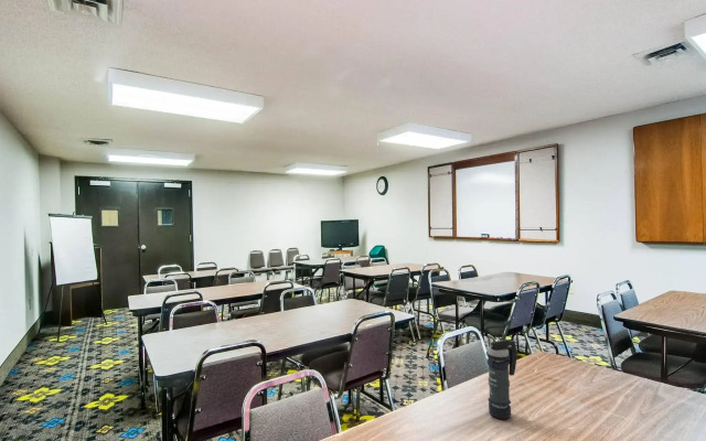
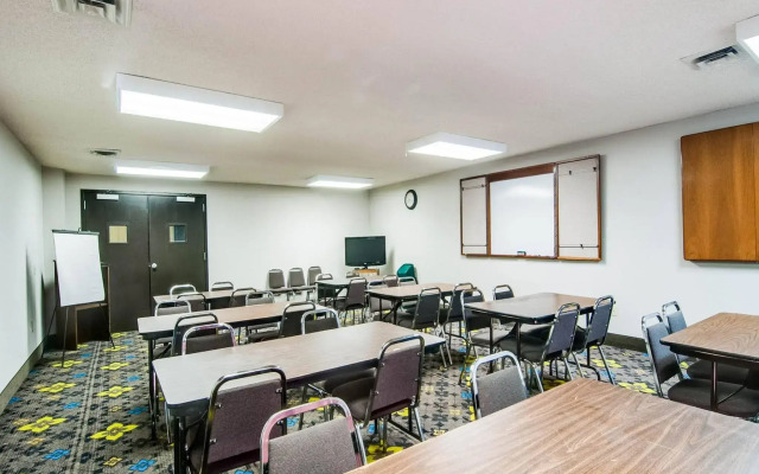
- smoke grenade (502, 377)
